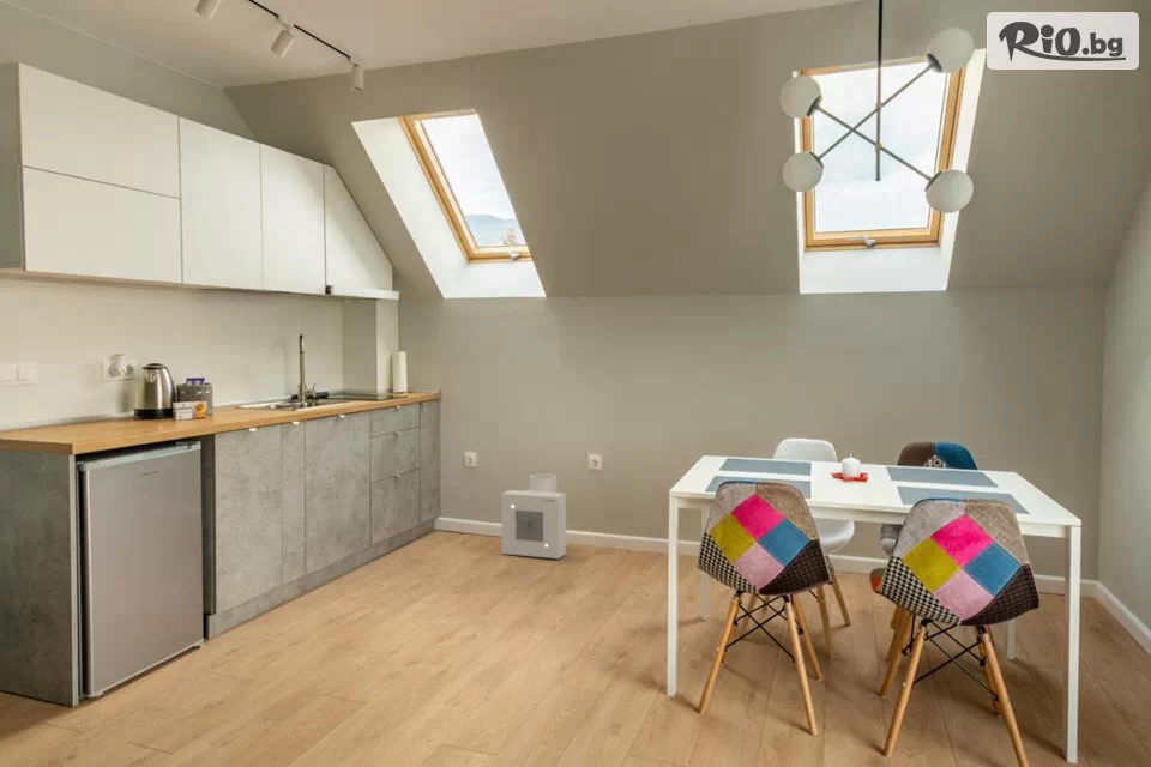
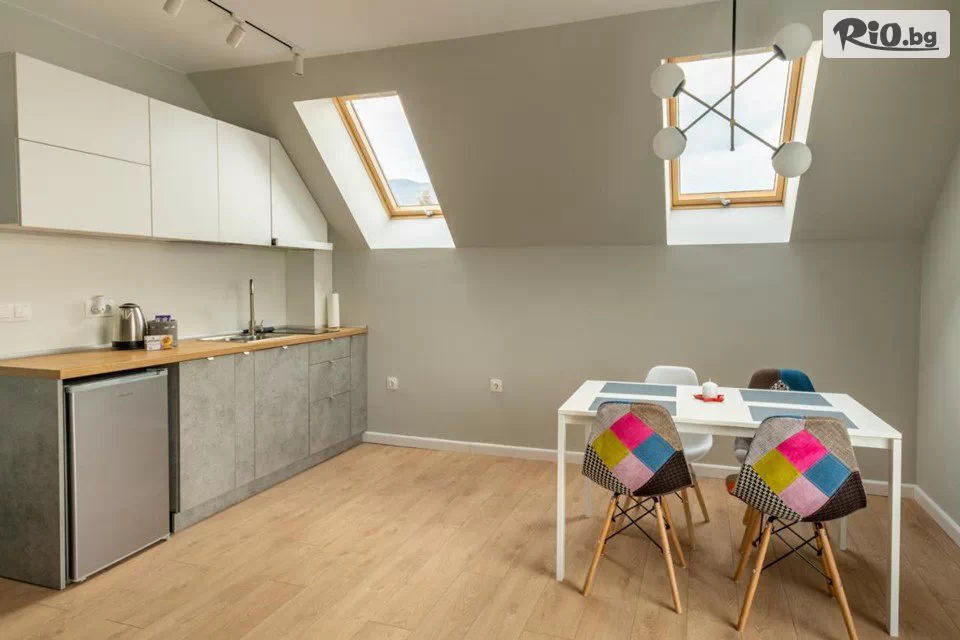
- air purifier (542, 512)
